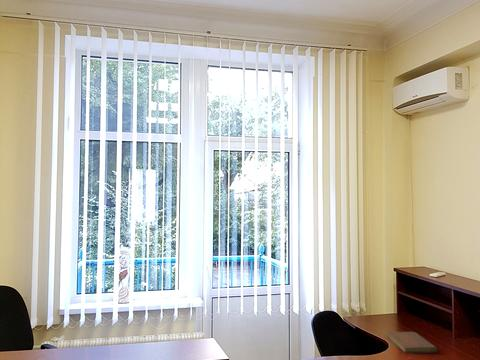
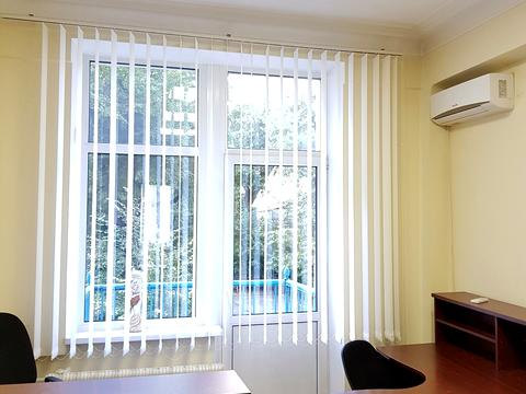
- notebook (410, 341)
